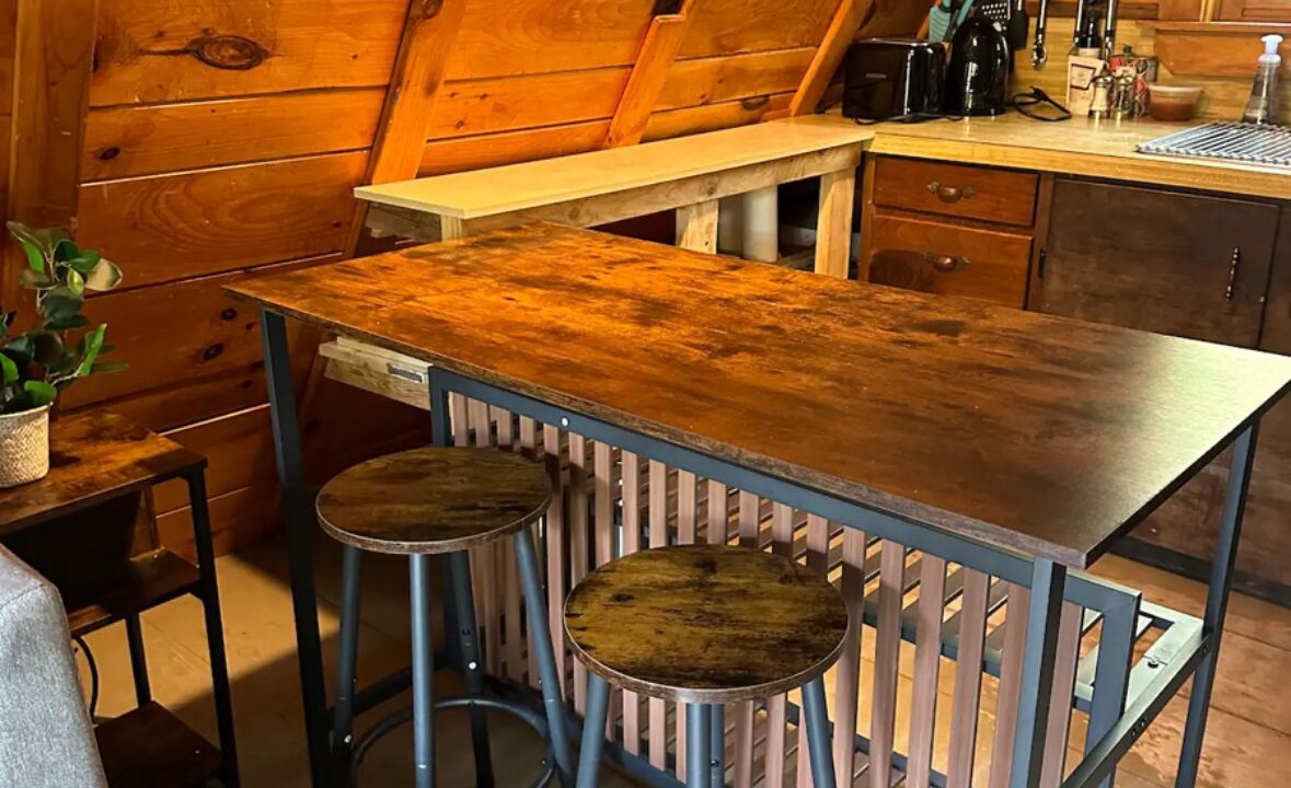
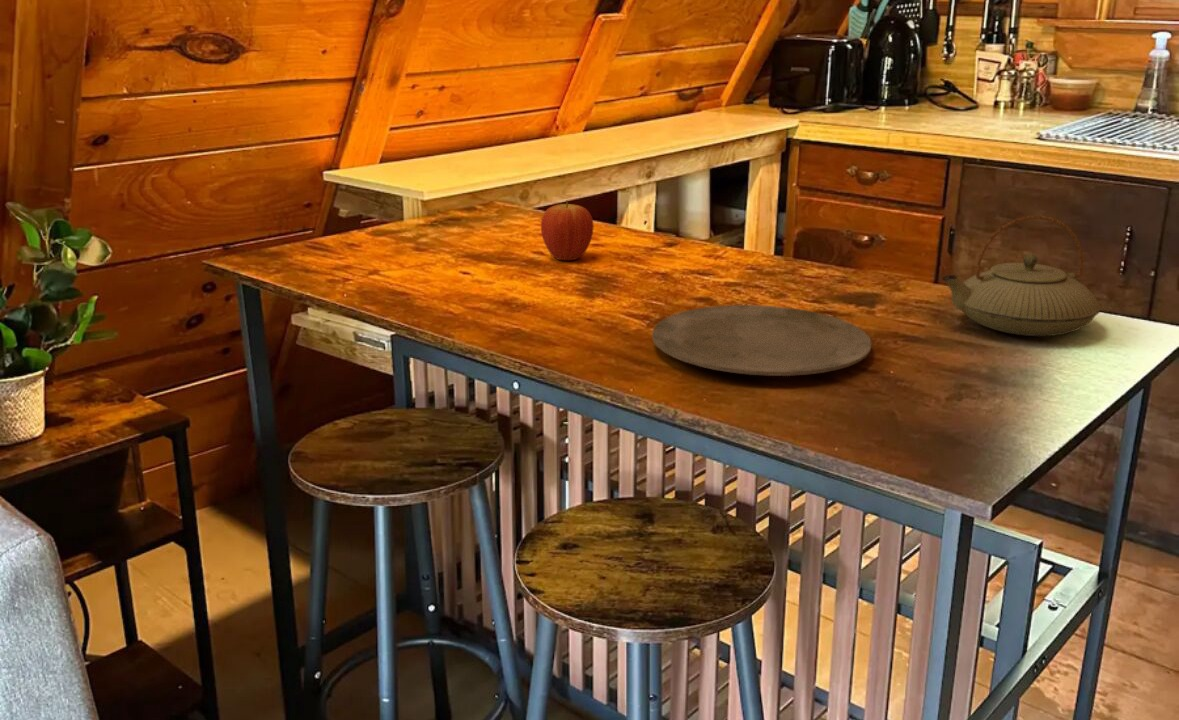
+ fruit (567, 229)
+ plate (759, 341)
+ teapot (1020, 270)
